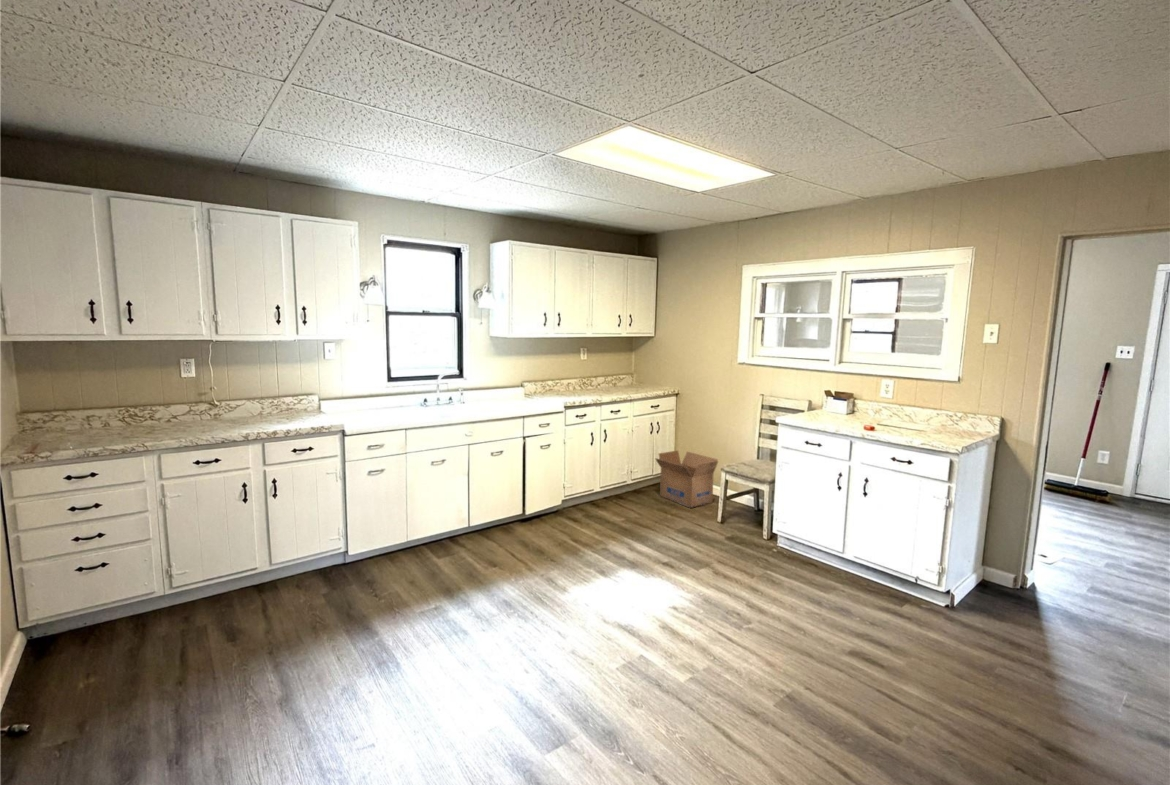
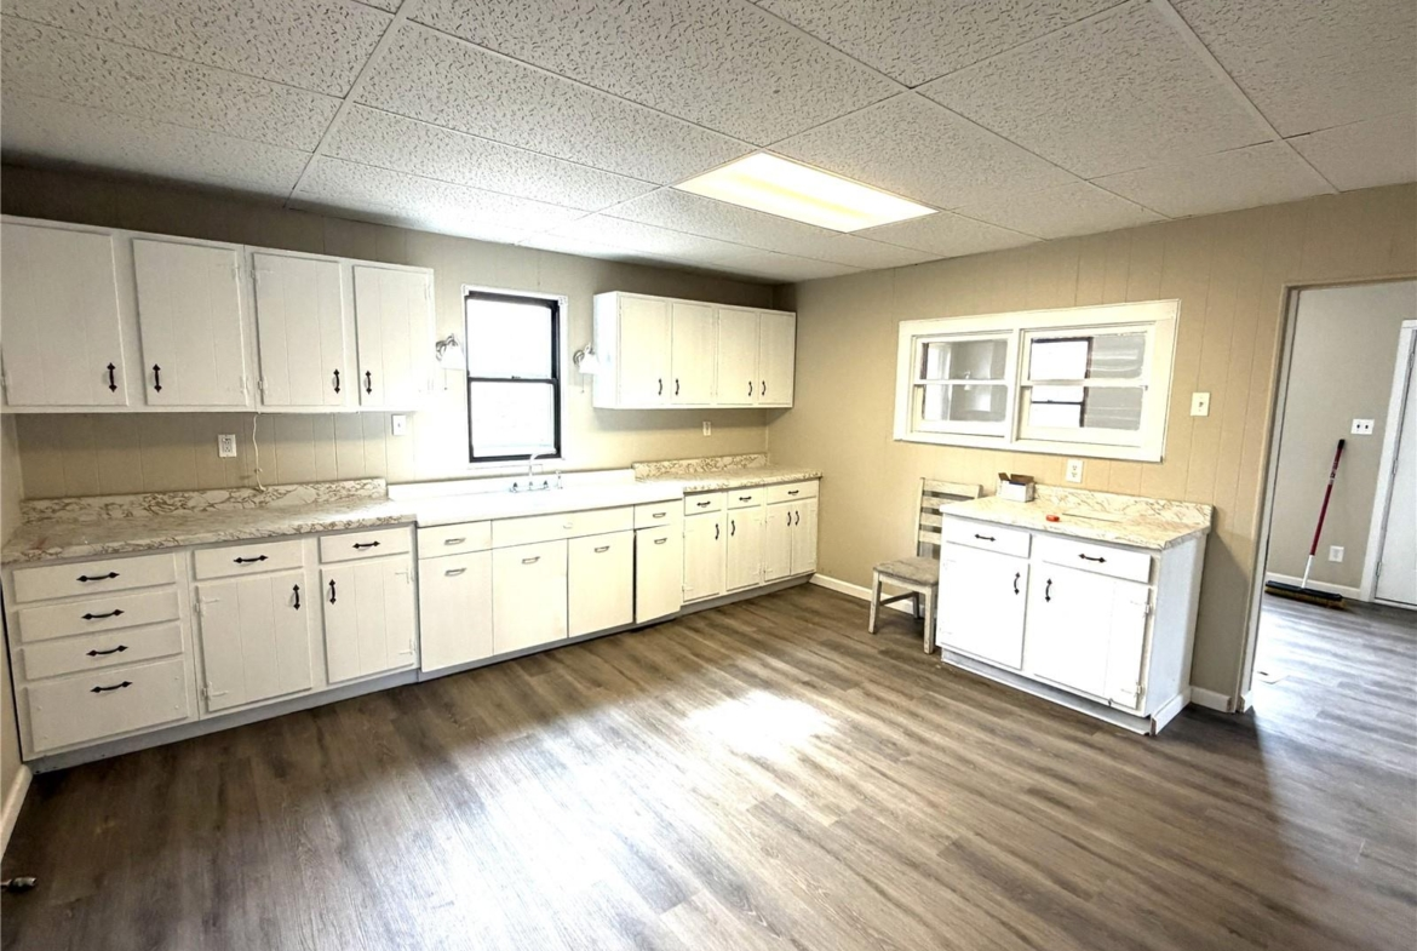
- cardboard box (686, 478)
